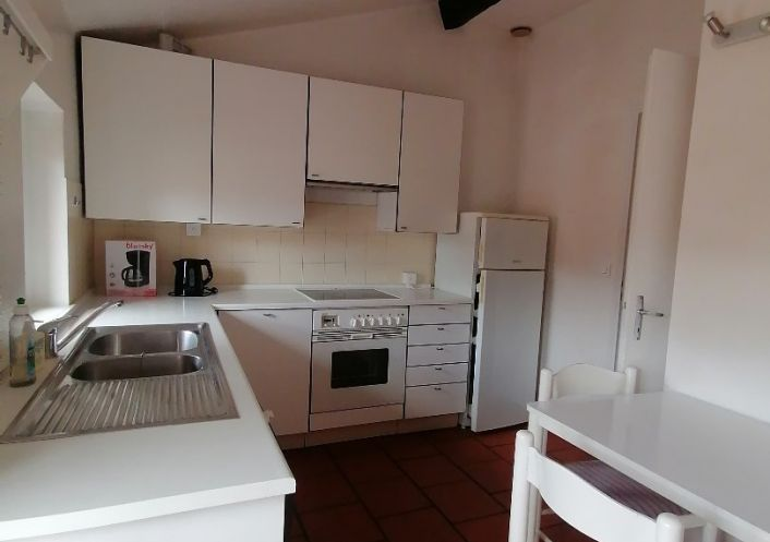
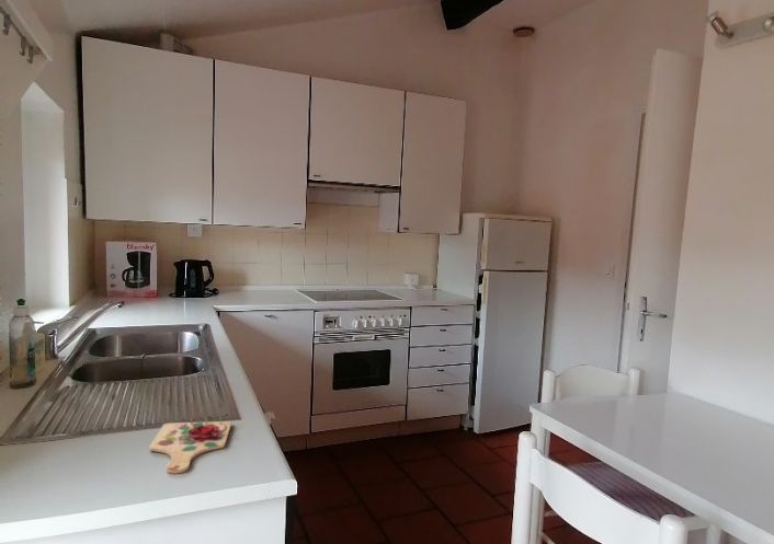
+ cutting board (187, 440)
